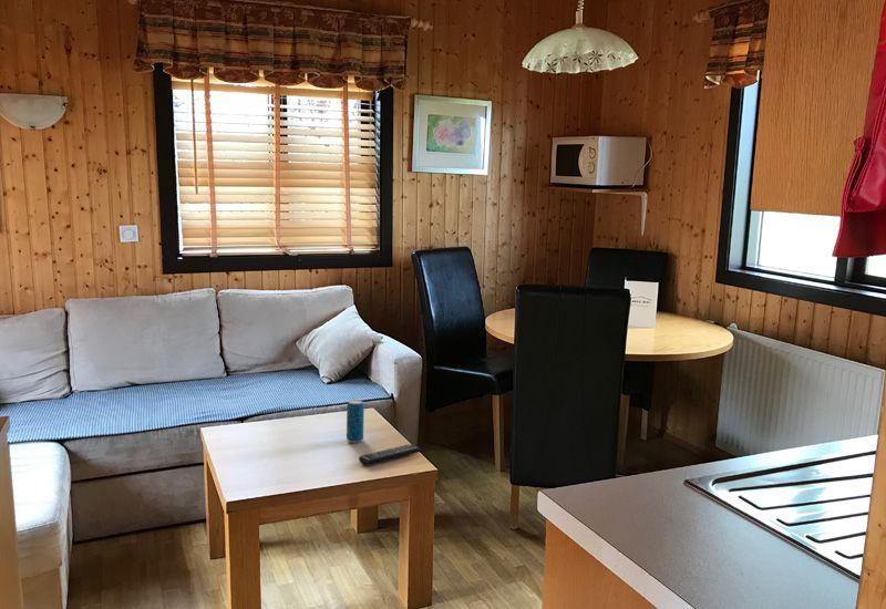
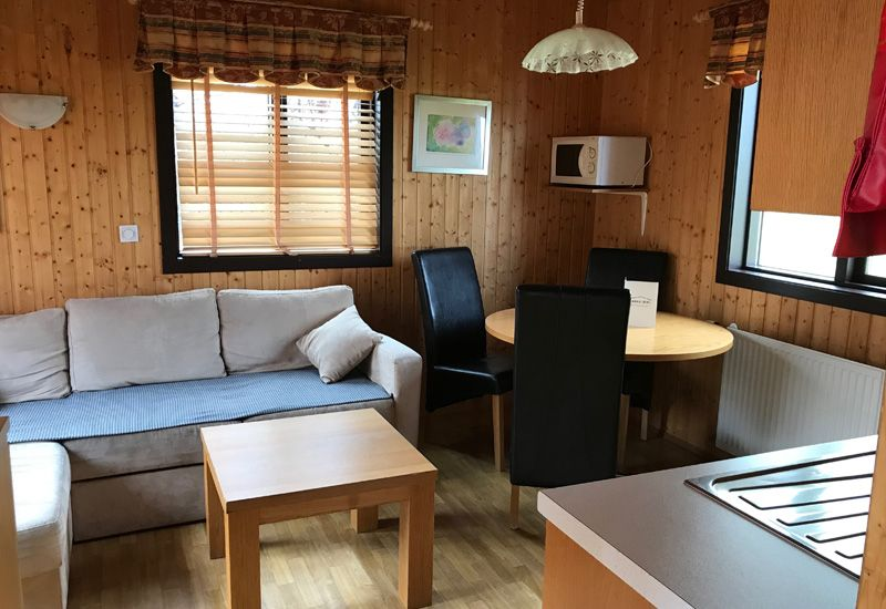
- remote control (390, 454)
- beverage can (354, 421)
